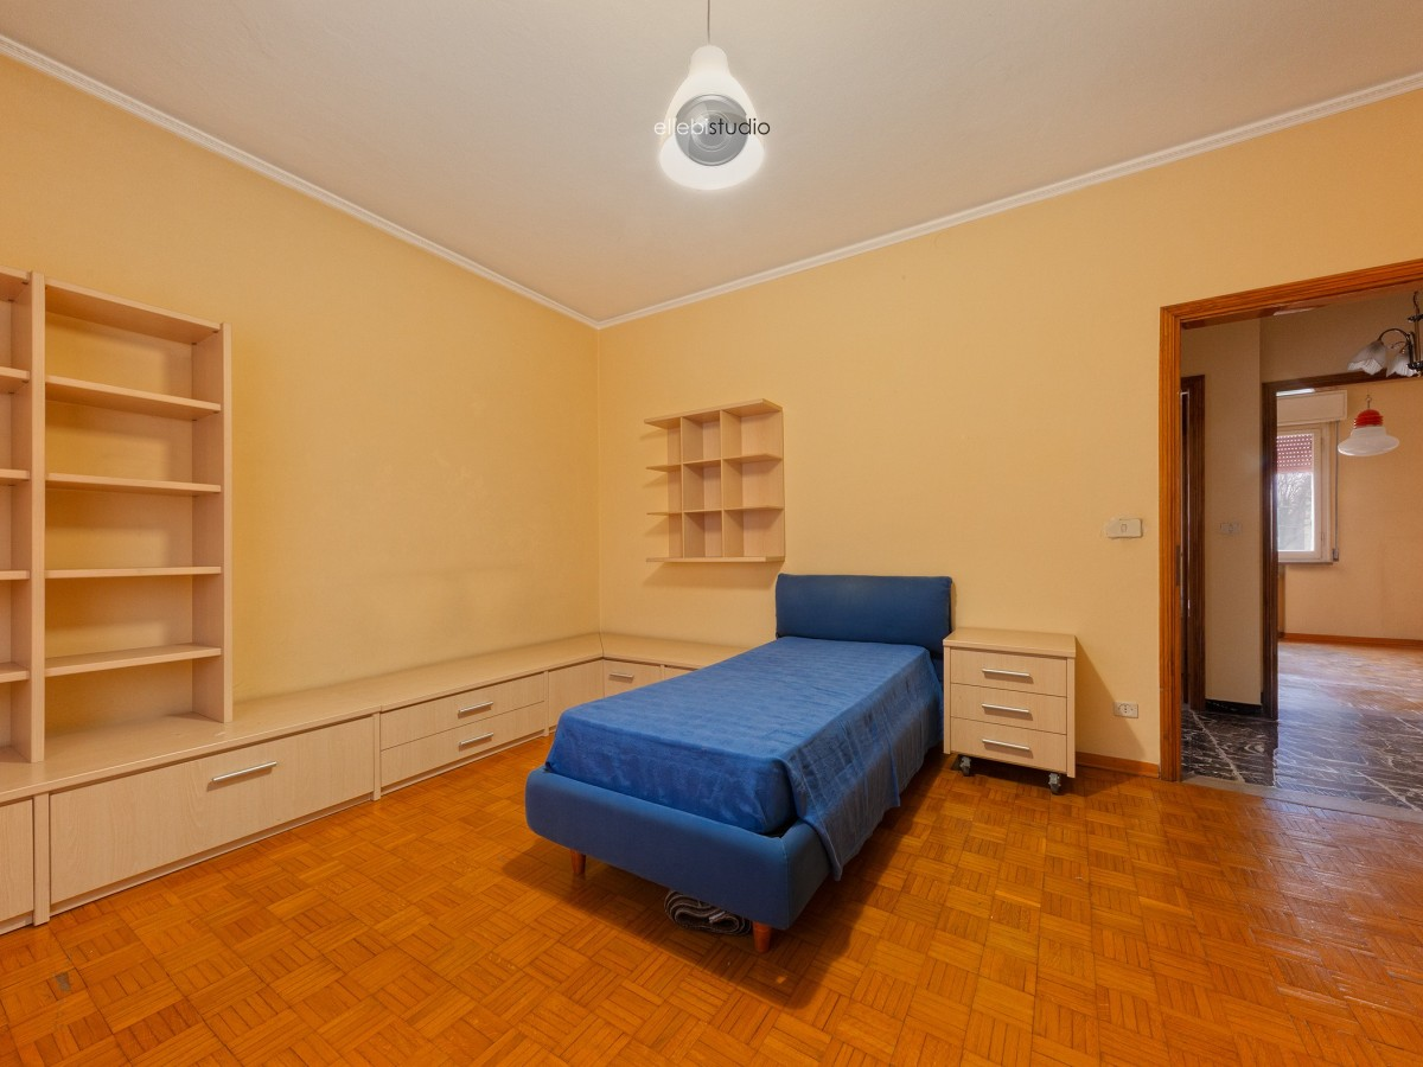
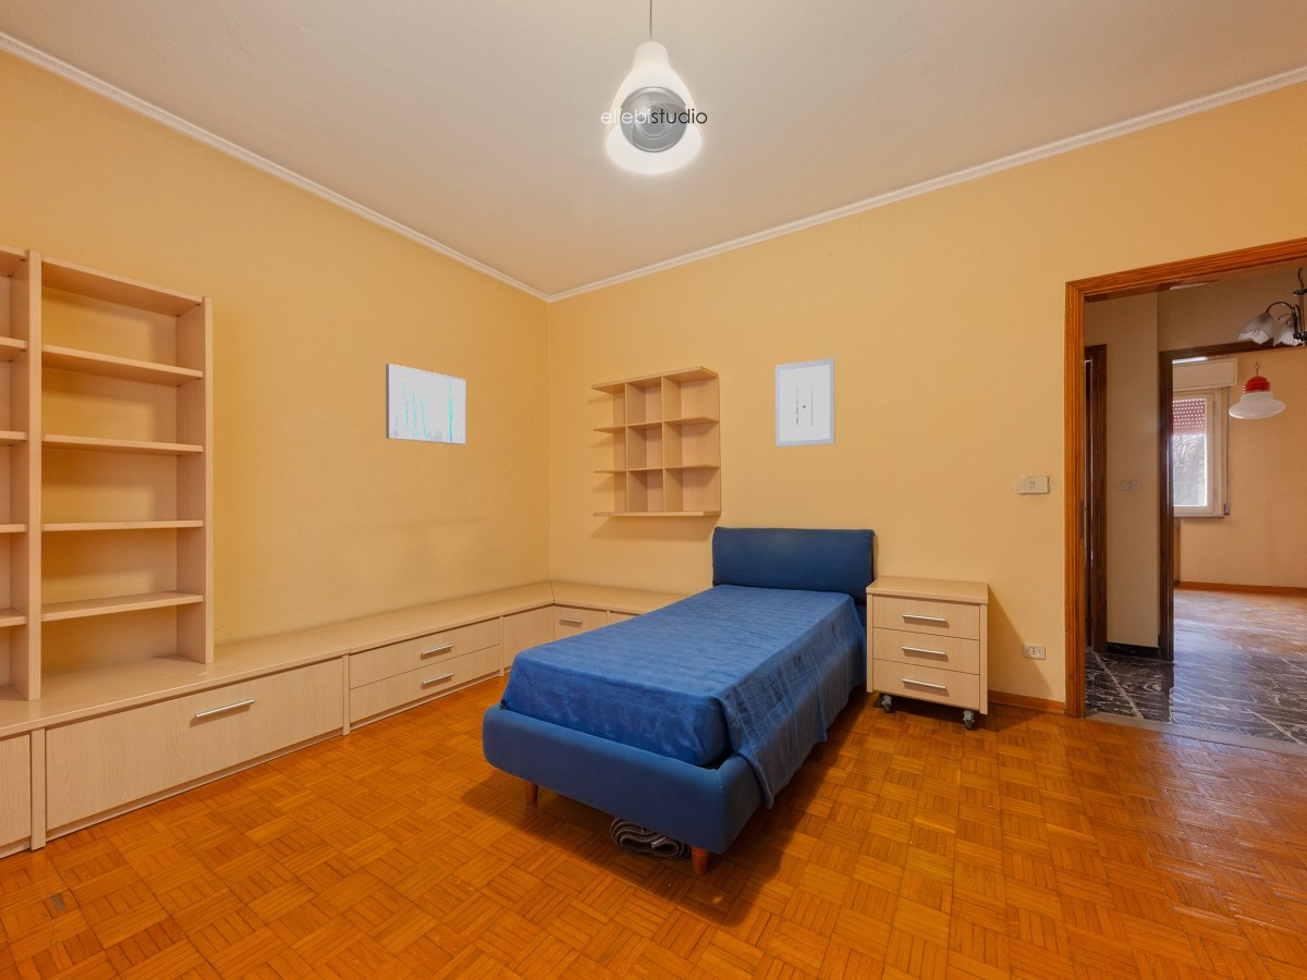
+ wall art (804, 403)
+ wall art (428, 406)
